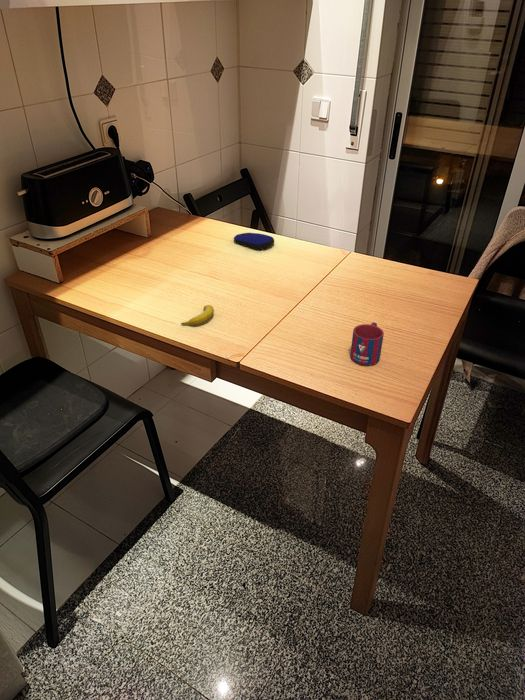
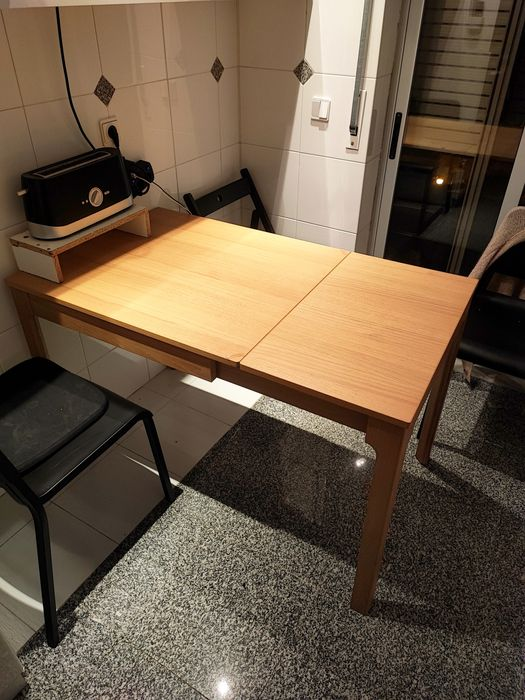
- computer mouse (253, 238)
- mug (369, 341)
- banana (201, 314)
